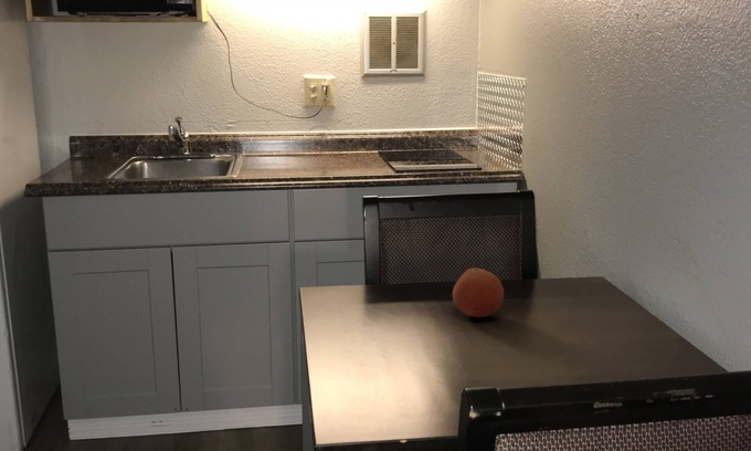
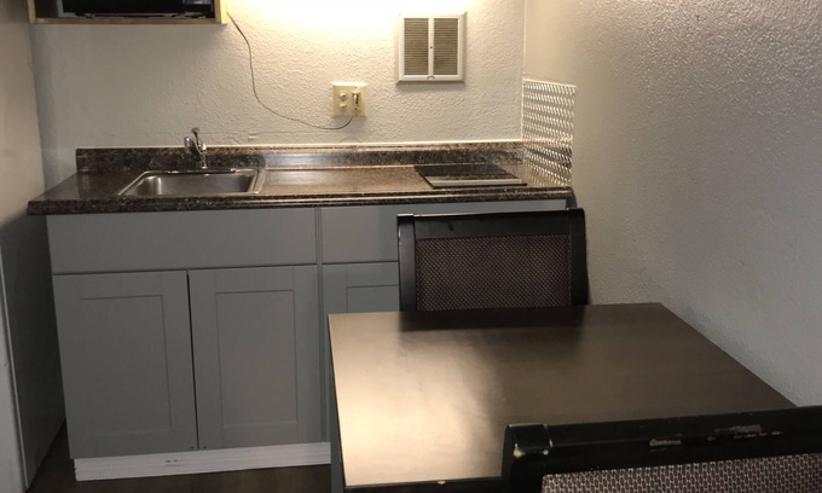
- fruit (477, 292)
